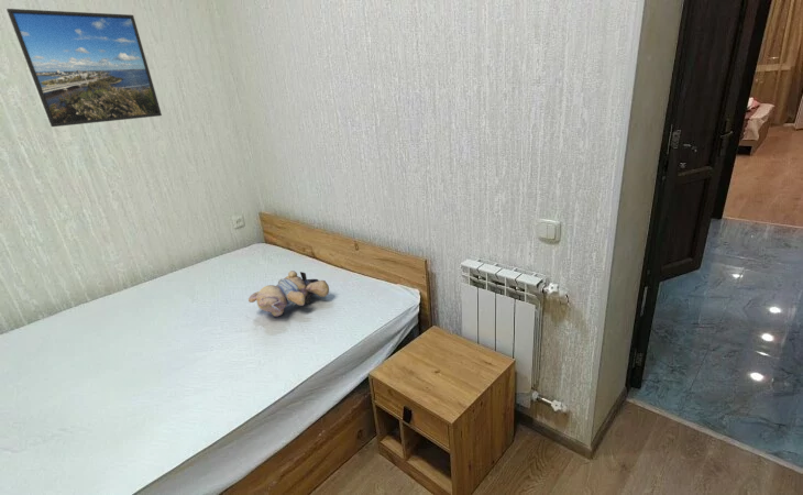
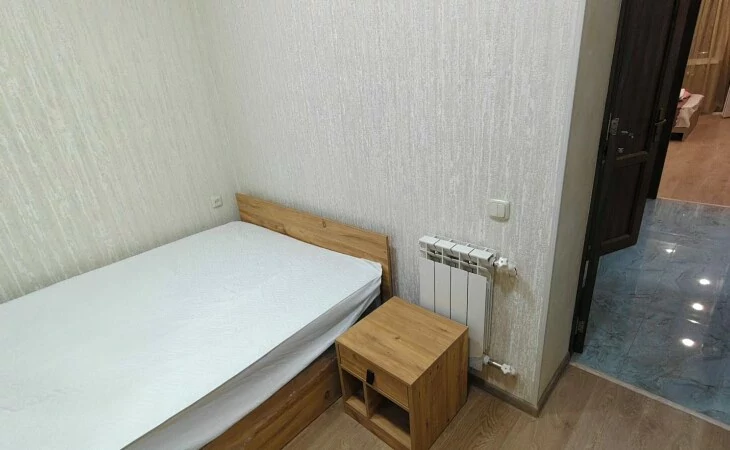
- teddy bear (288, 292)
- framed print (94, 68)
